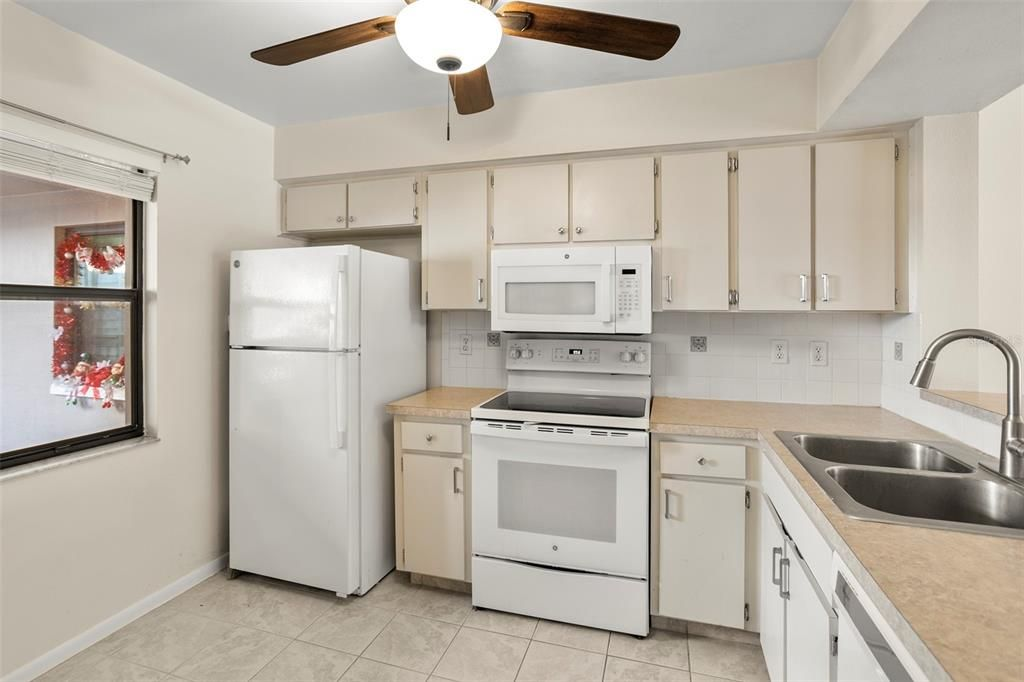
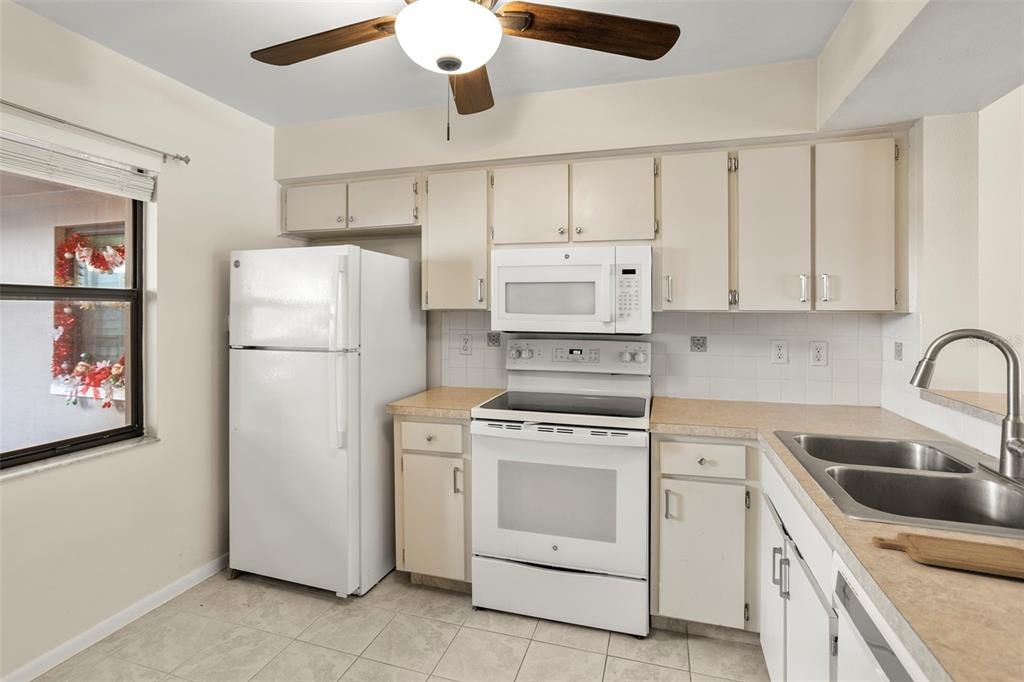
+ chopping board (952, 552)
